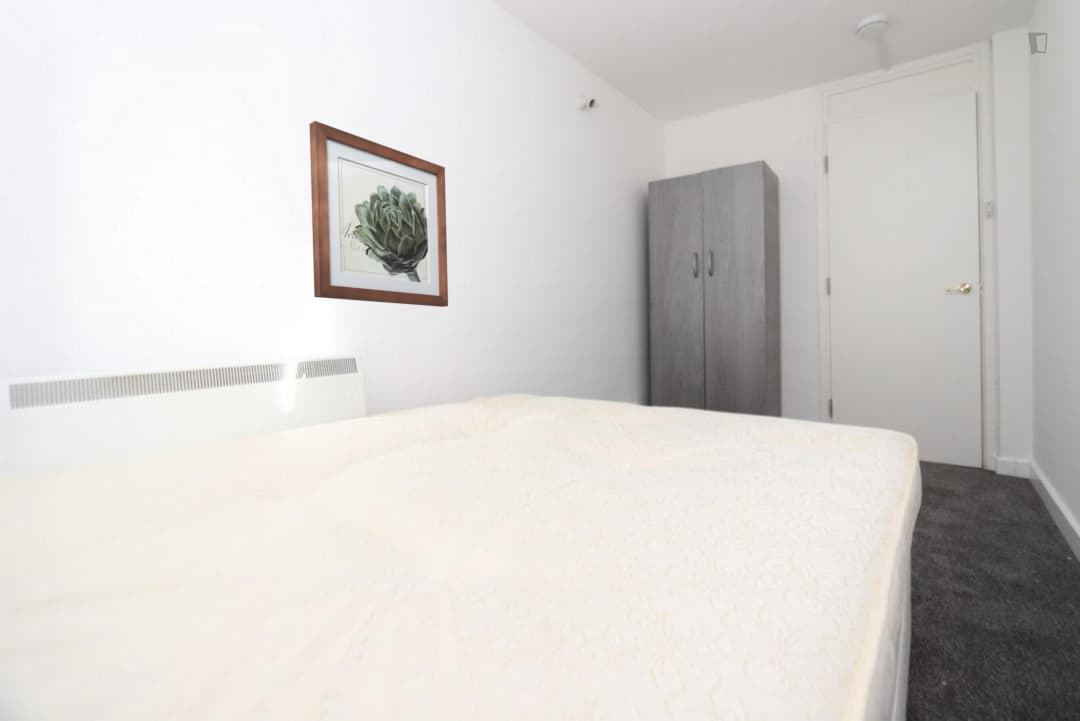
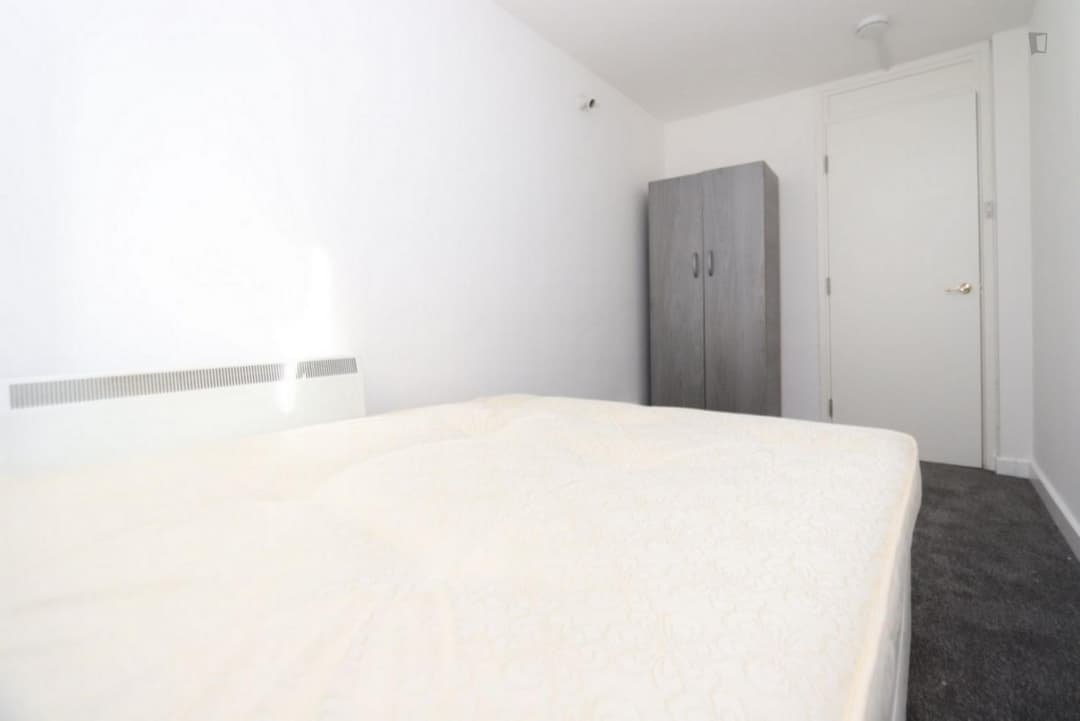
- wall art (386, 225)
